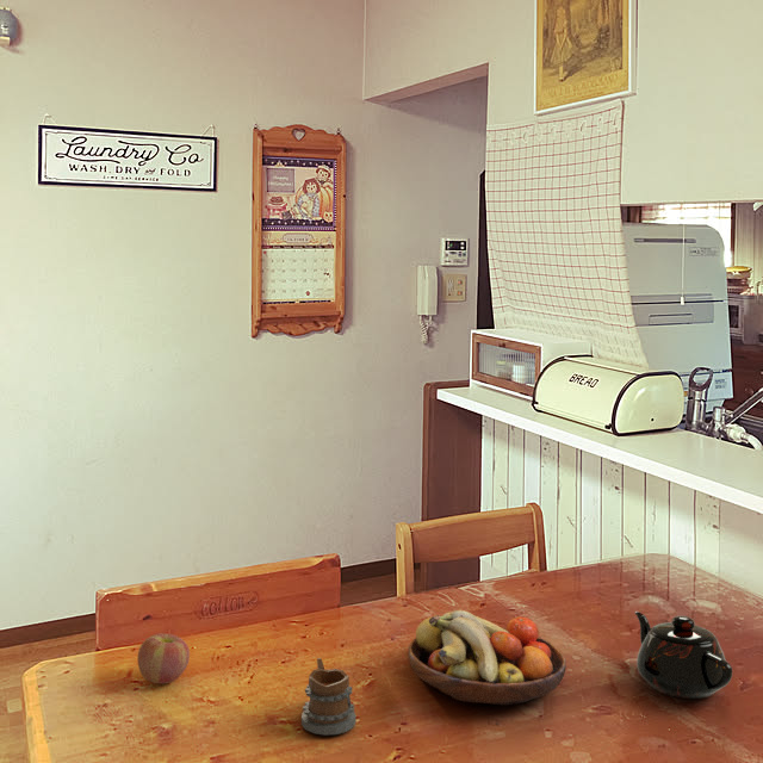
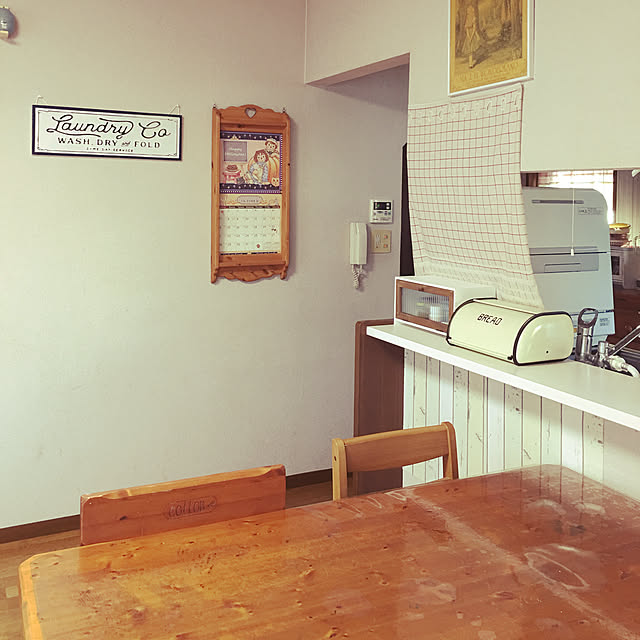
- mug (325, 693)
- fruit bowl (486, 646)
- teapot (678, 650)
- apple (163, 658)
